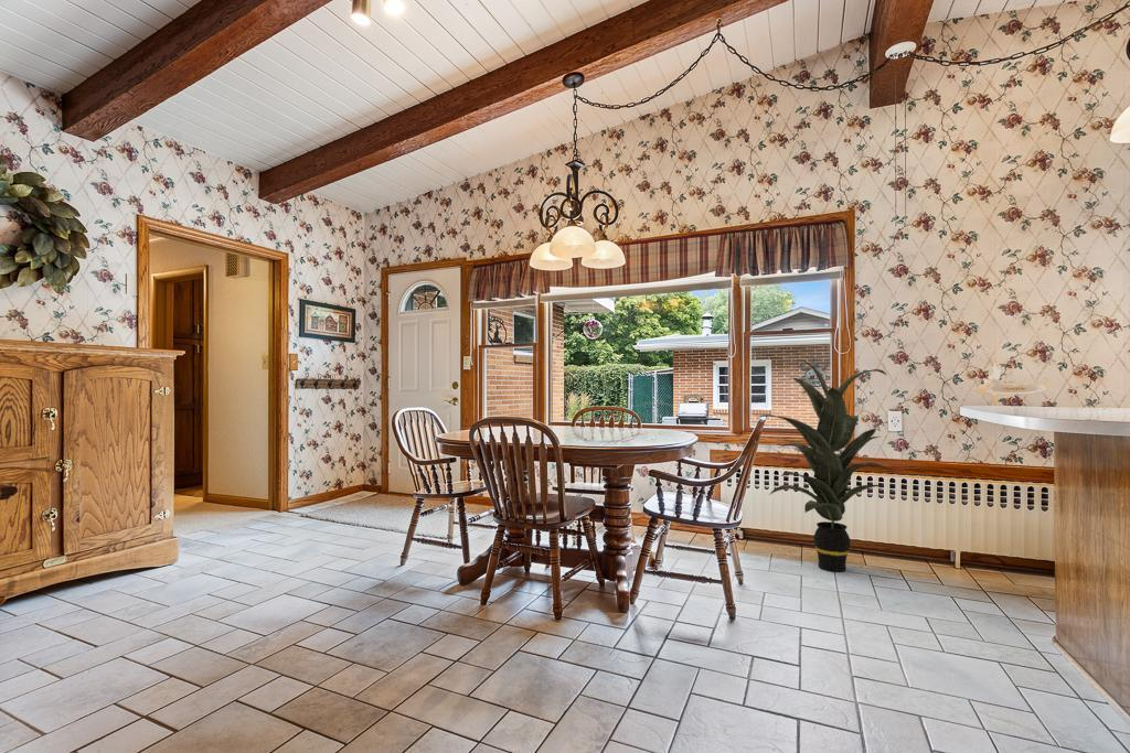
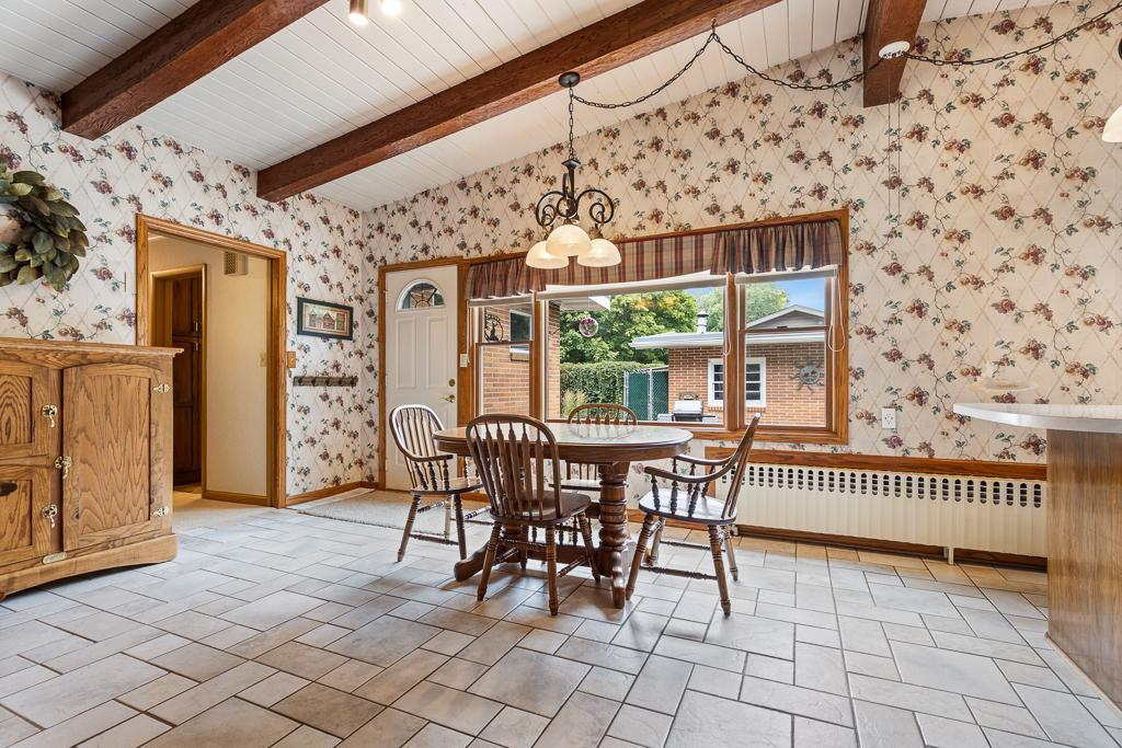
- indoor plant (822, 462)
